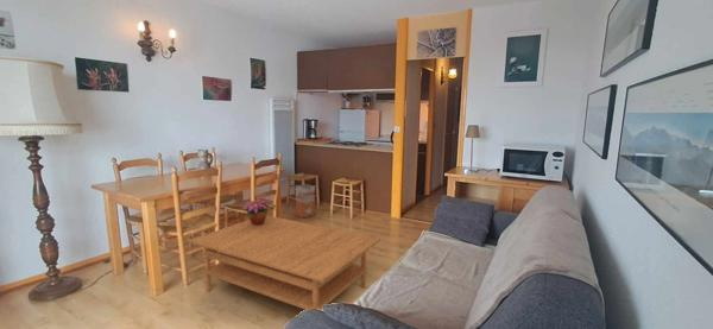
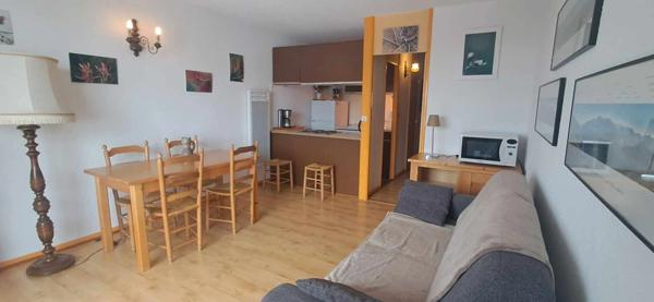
- flower arrangement (258, 211)
- coffee table (286, 264)
- waste bin (305, 200)
